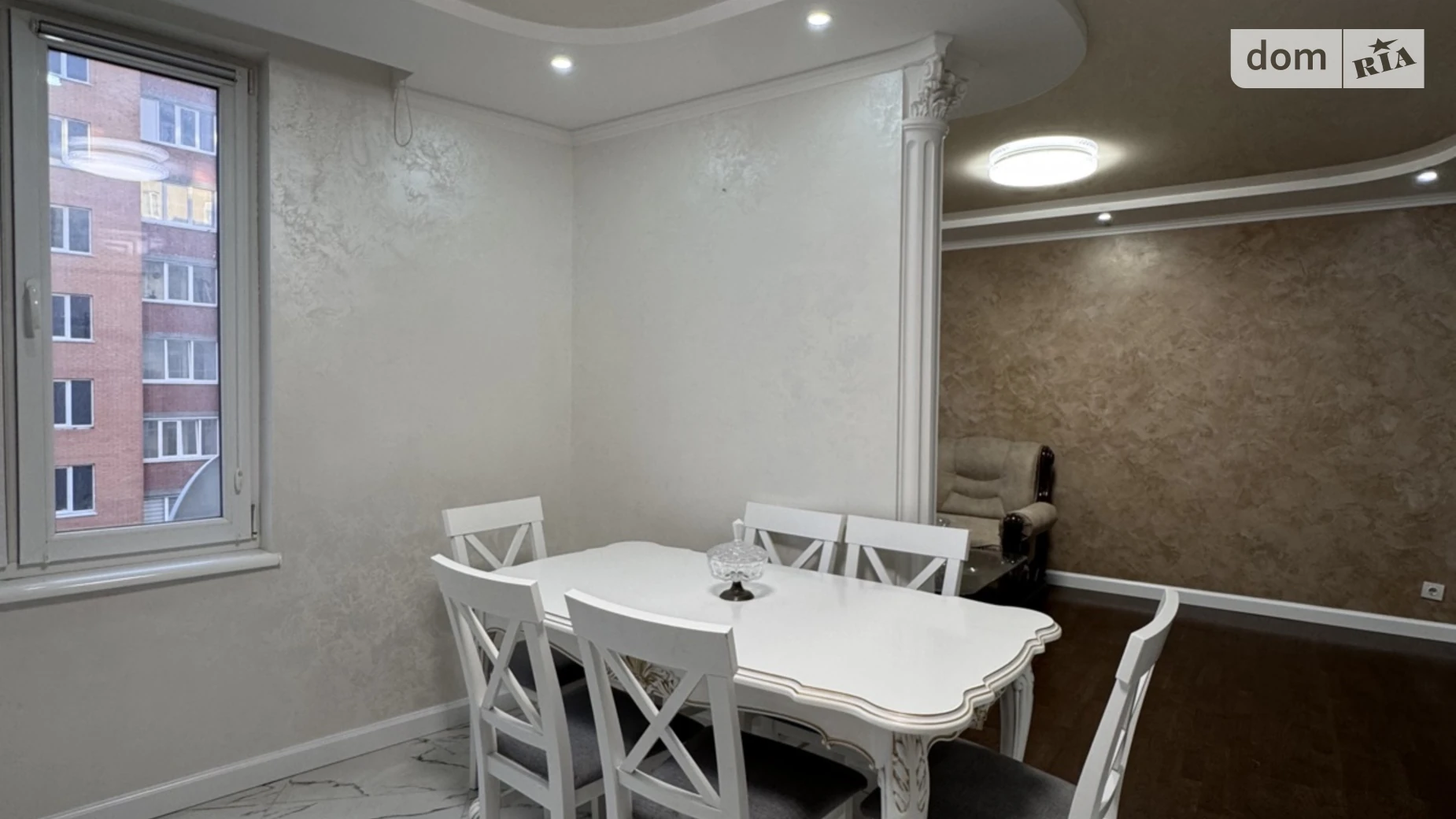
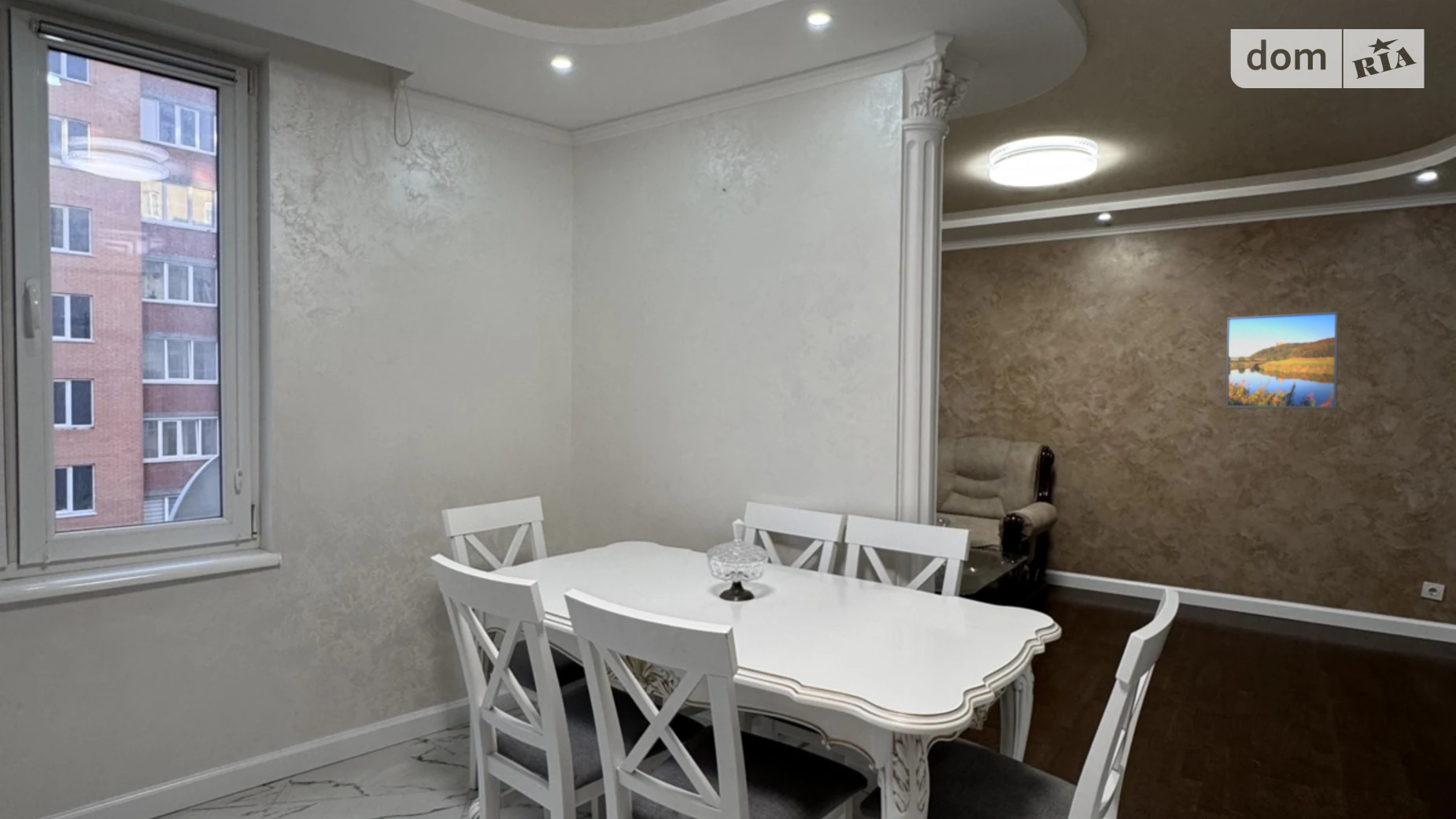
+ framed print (1280, 361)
